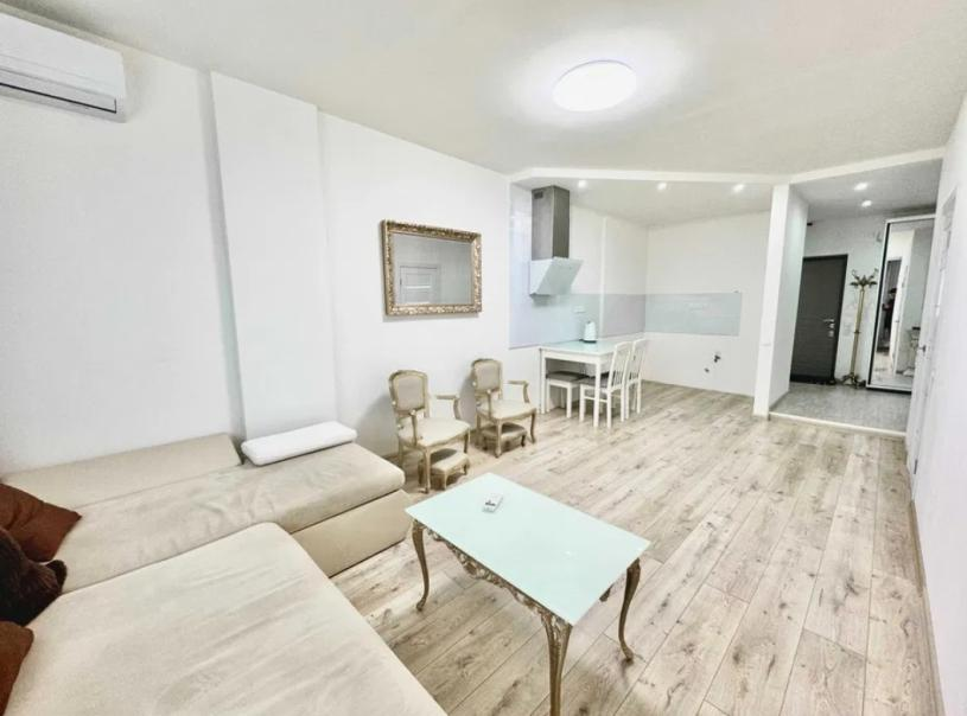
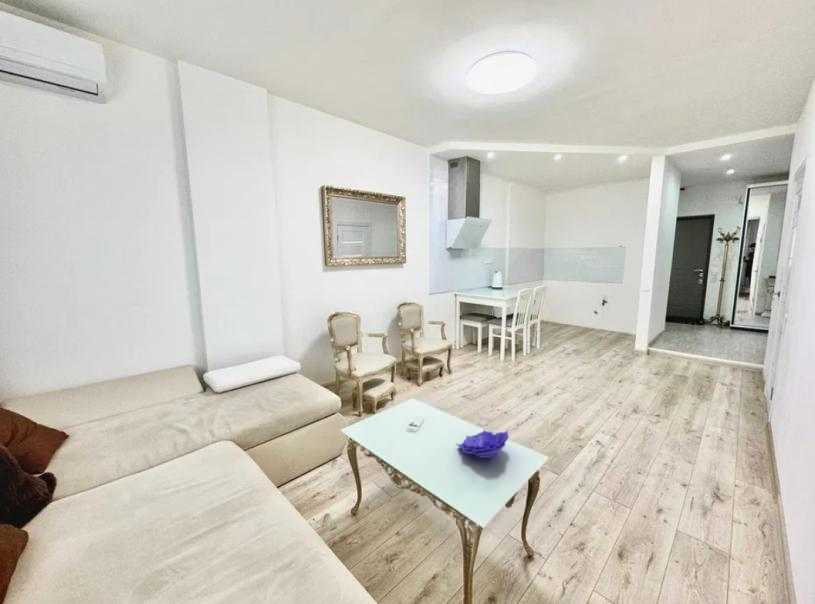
+ decorative bowl (483, 440)
